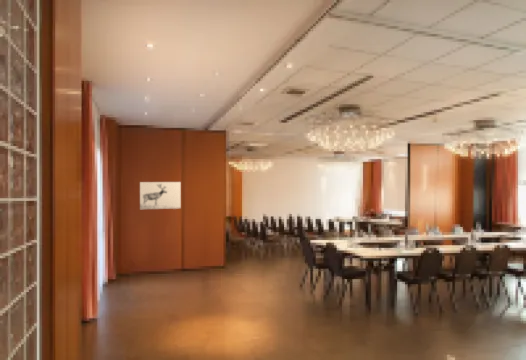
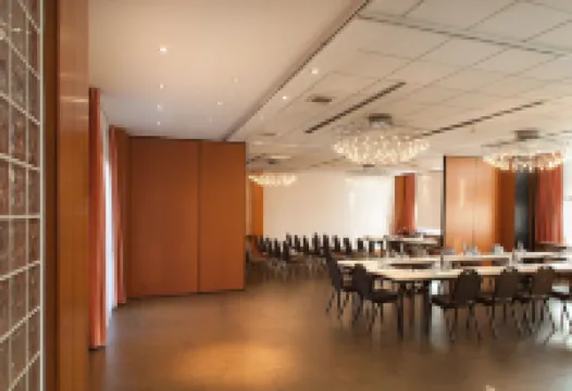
- wall art (160, 195)
